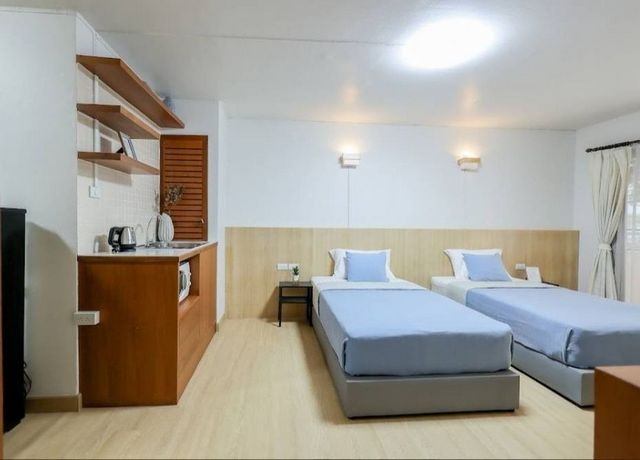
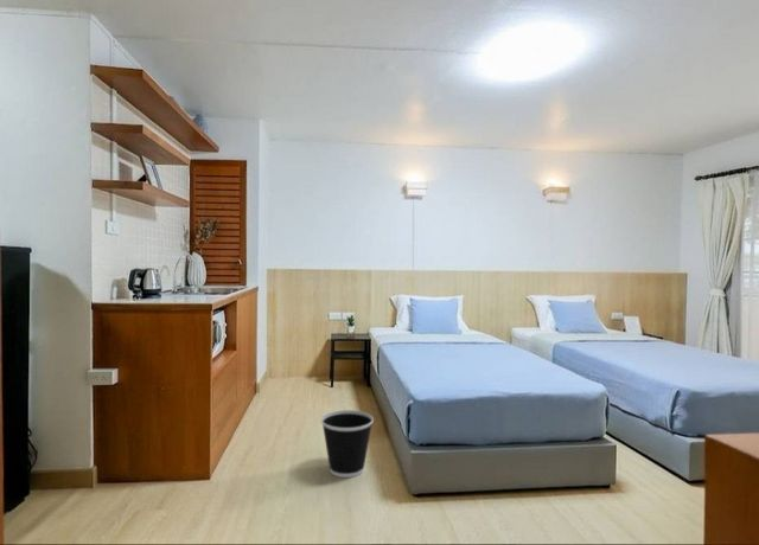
+ wastebasket (346, 443)
